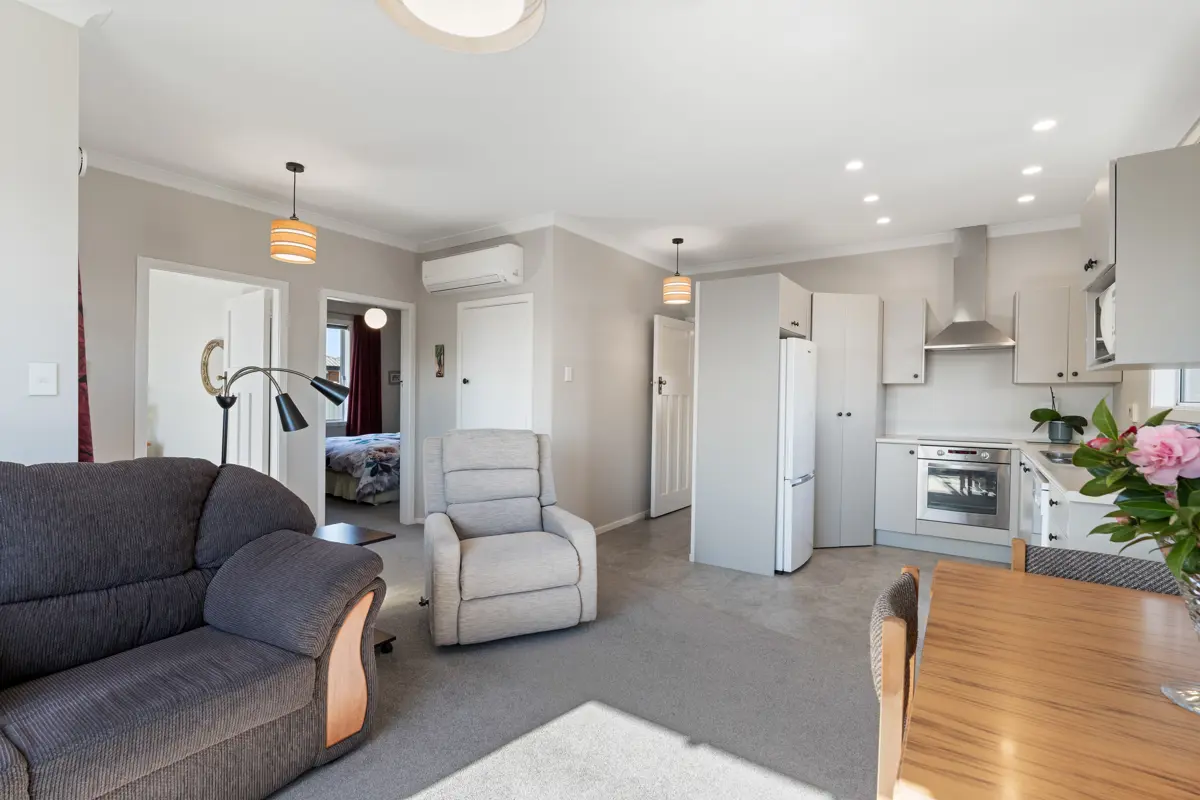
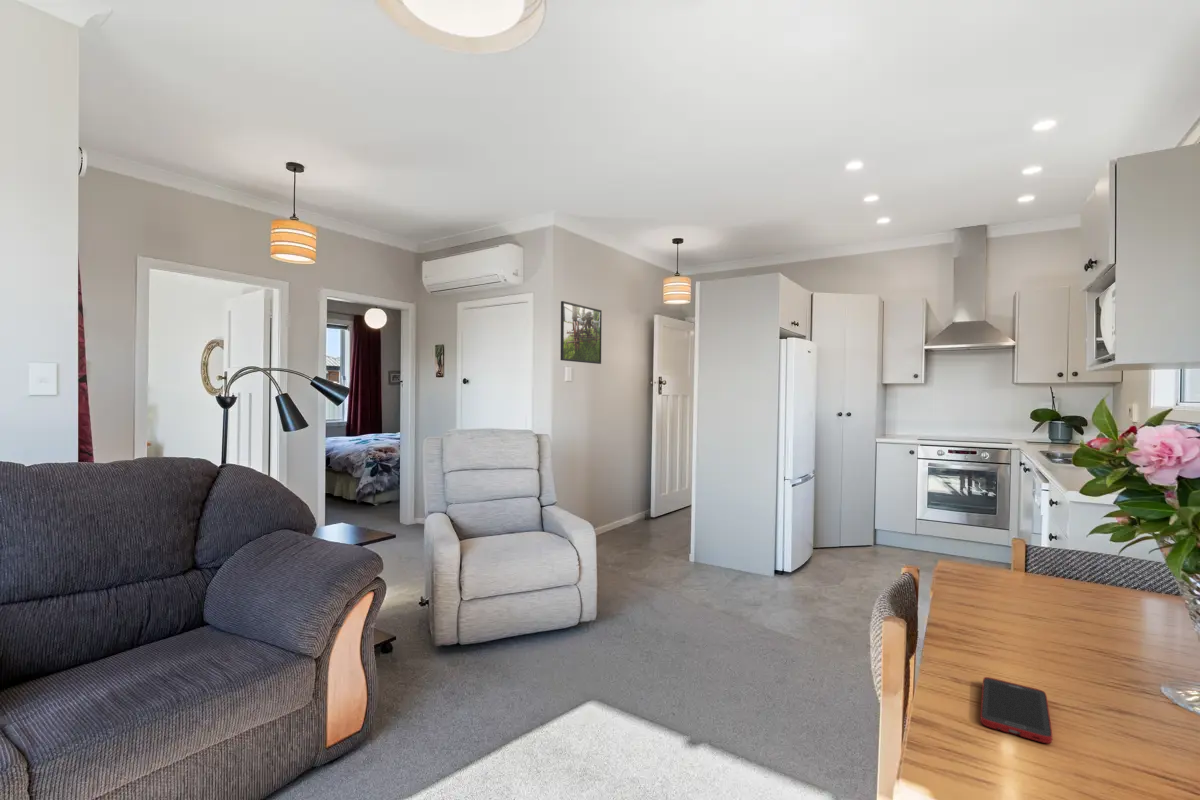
+ cell phone (1014, 707)
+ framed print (582, 334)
